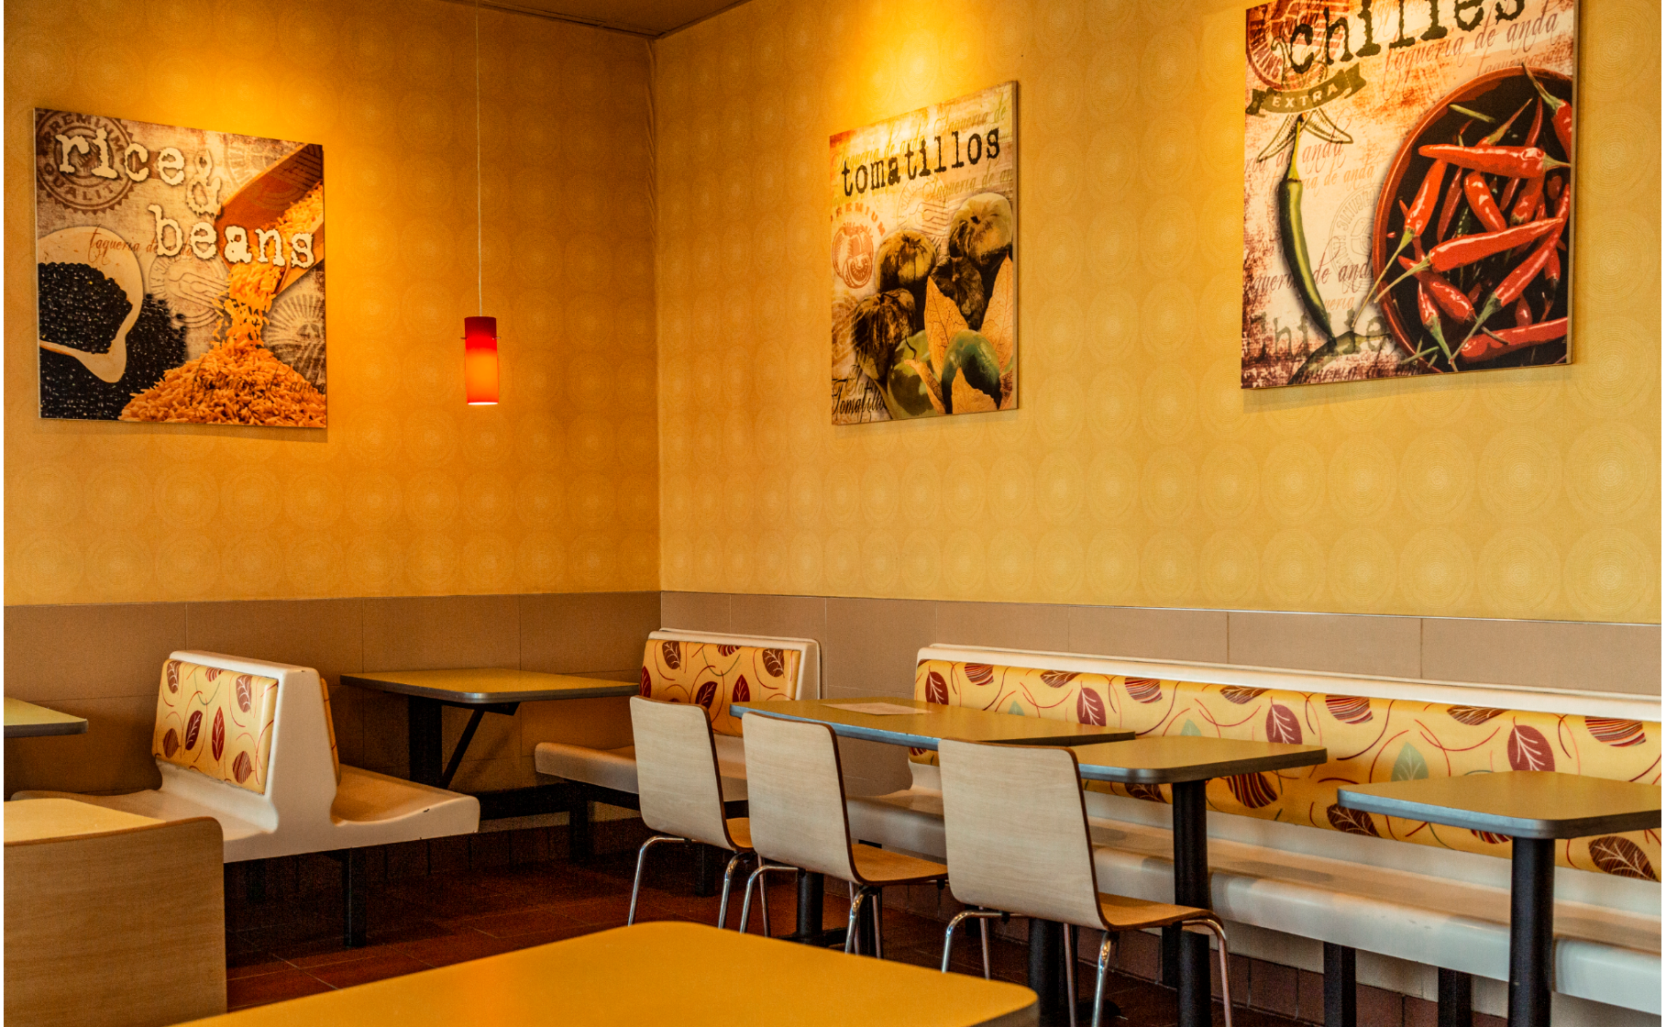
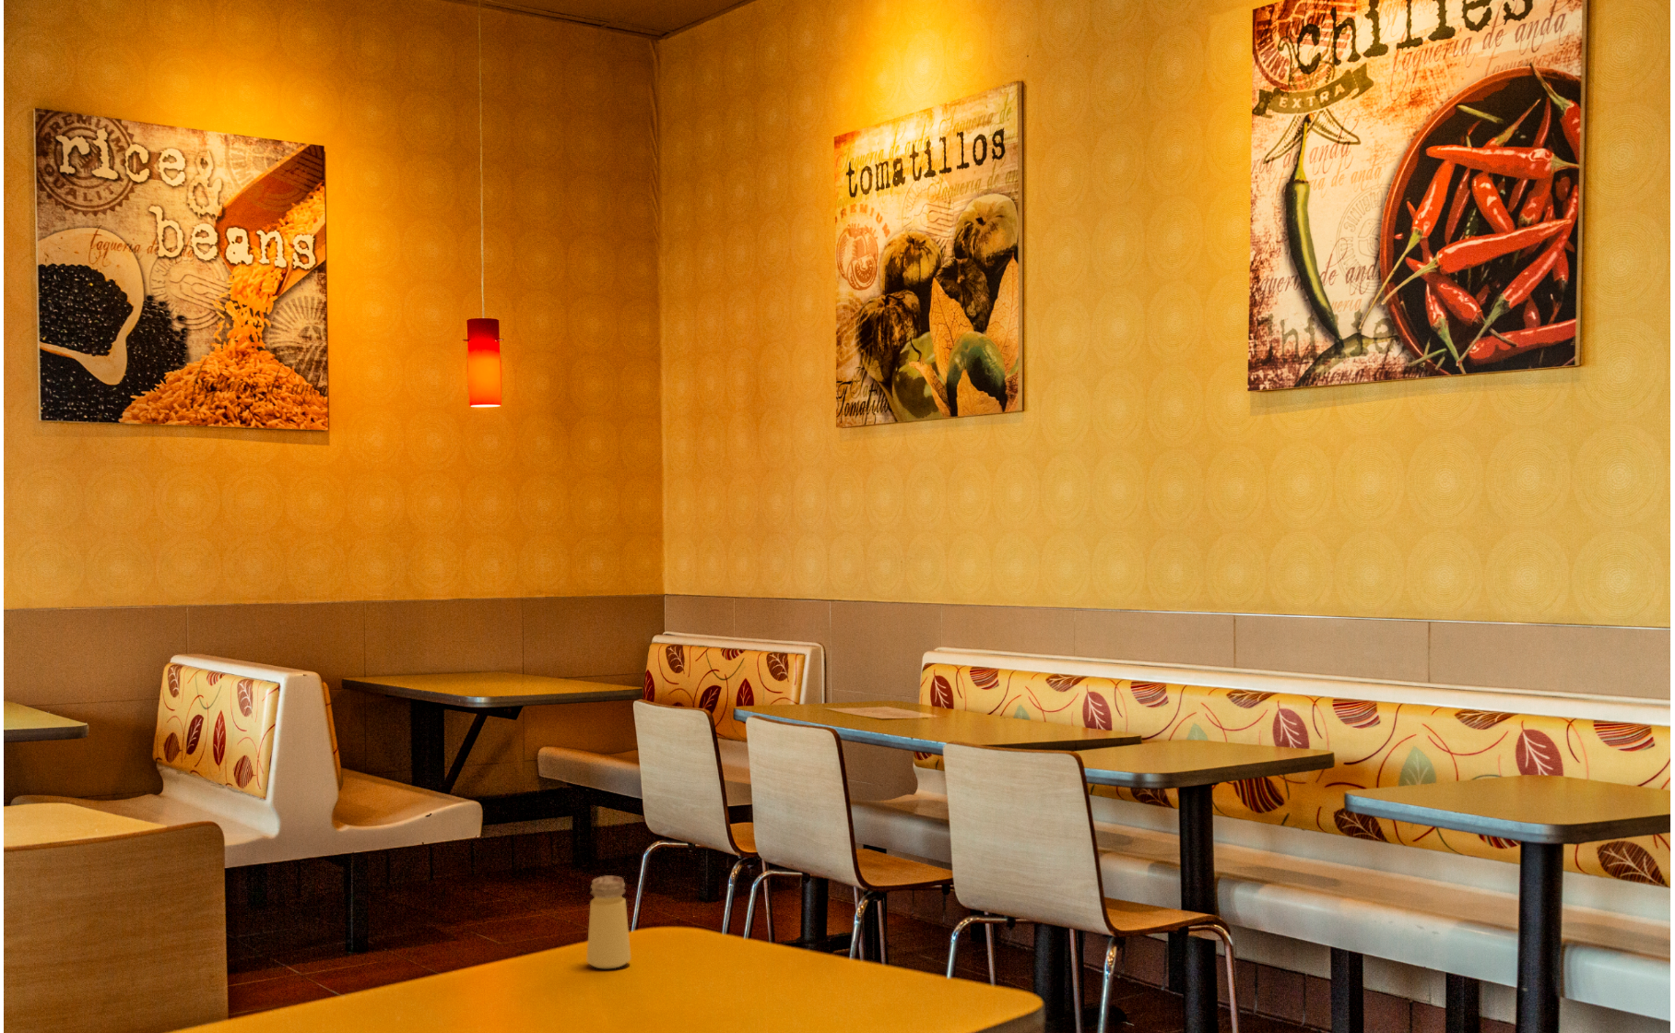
+ saltshaker (608, 919)
